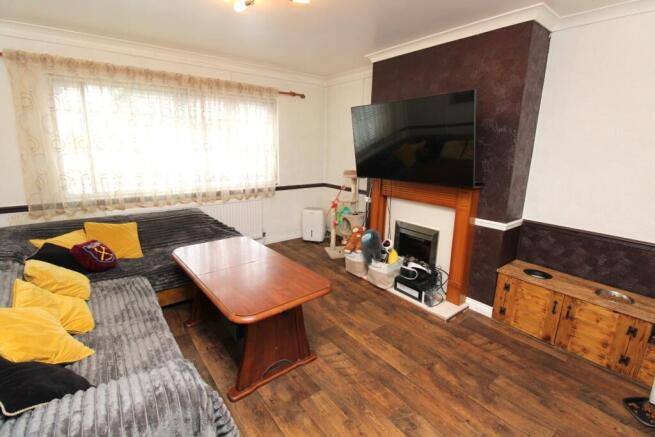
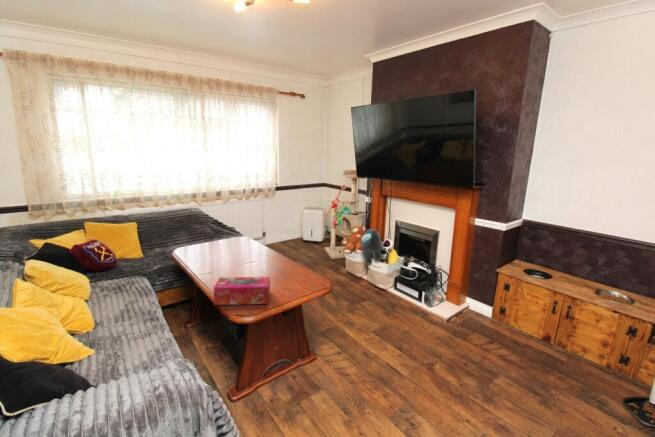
+ tissue box (243, 290)
